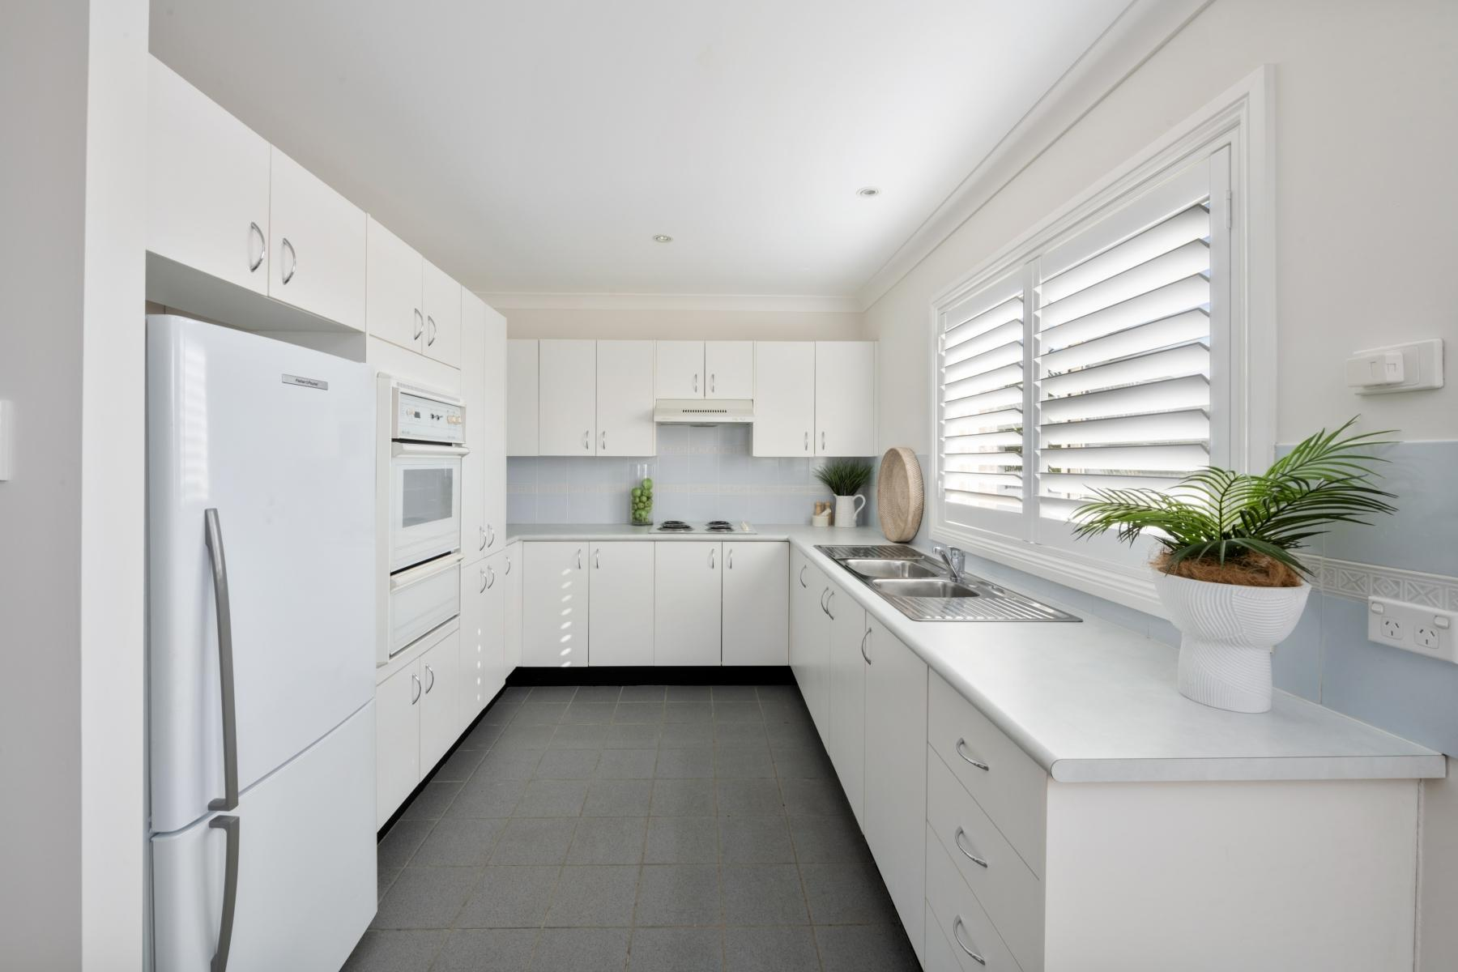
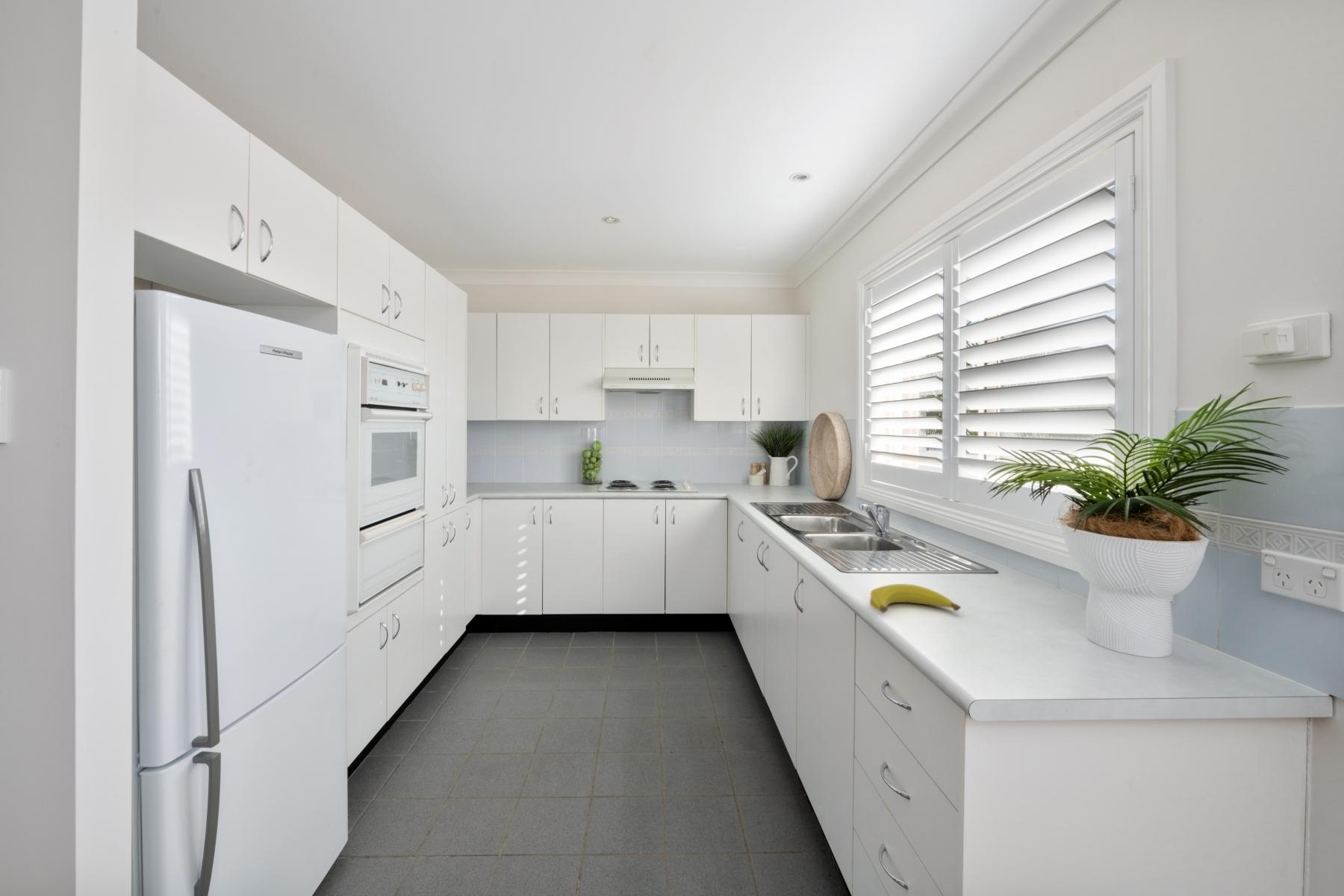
+ fruit (914, 600)
